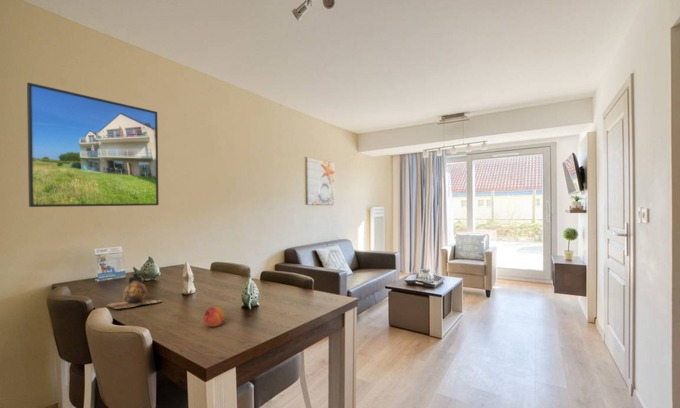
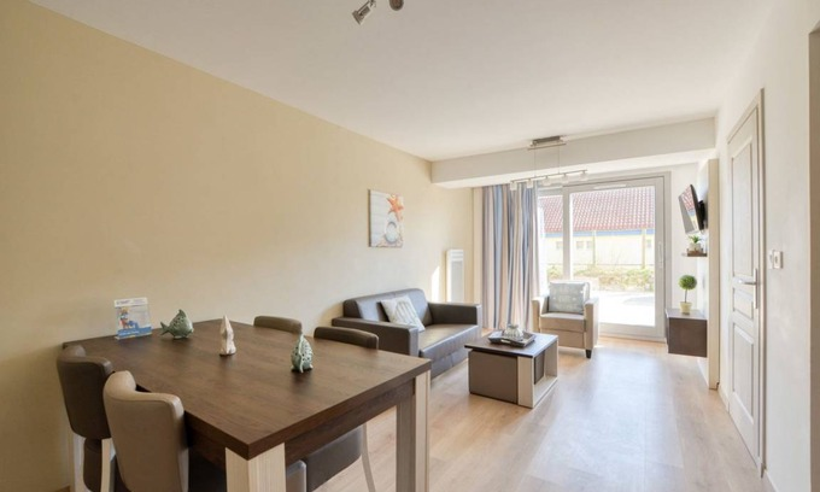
- fruit (214, 316)
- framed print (102, 152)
- vase (134, 288)
